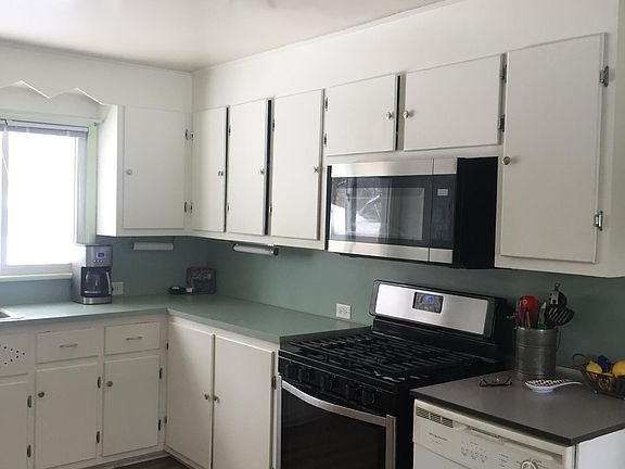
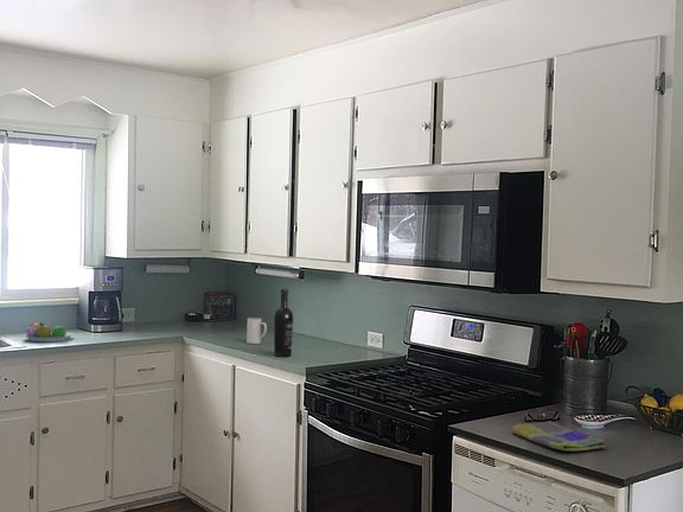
+ mug (256, 331)
+ wine bottle (283, 322)
+ fruit bowl (49, 329)
+ dish towel (556, 435)
